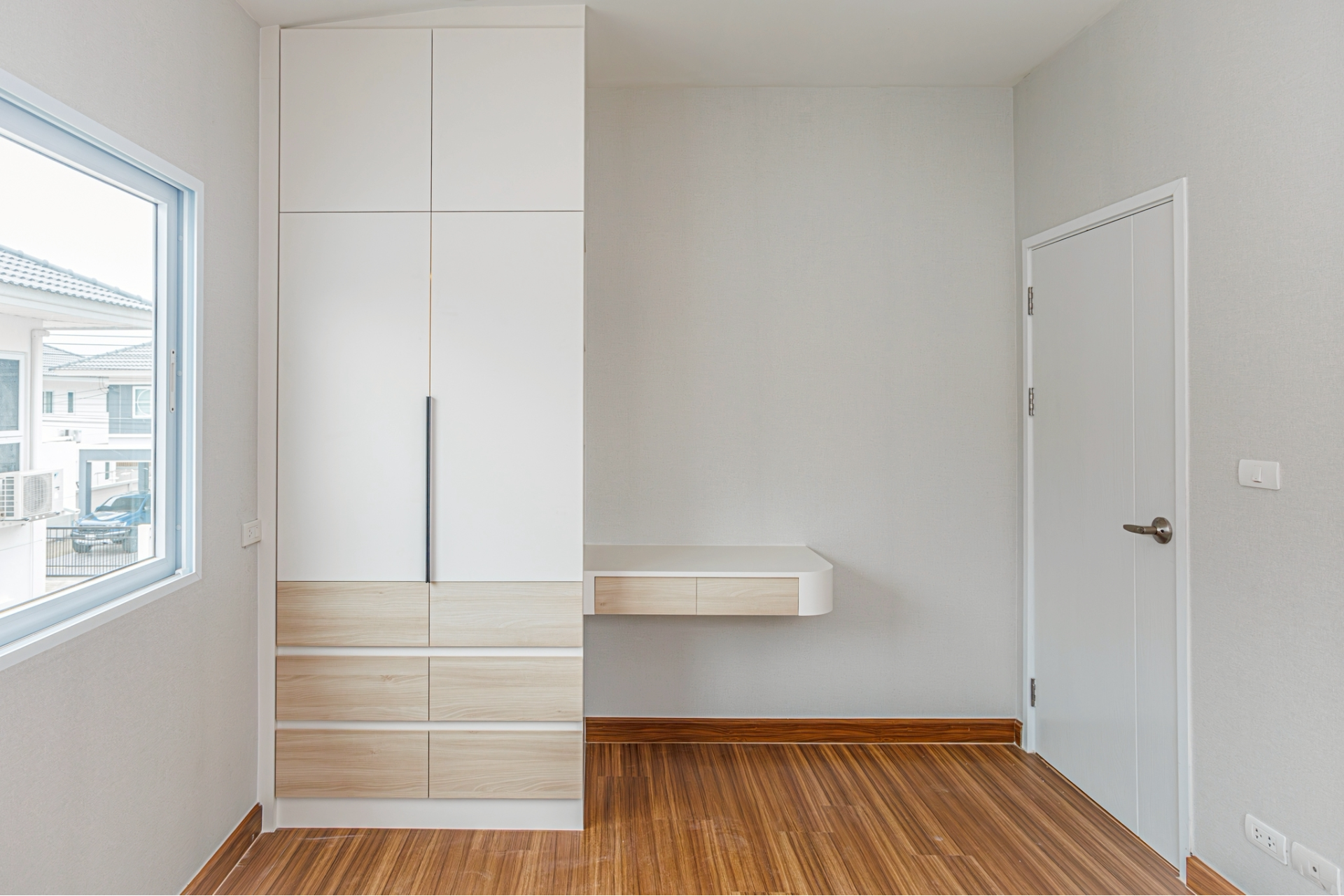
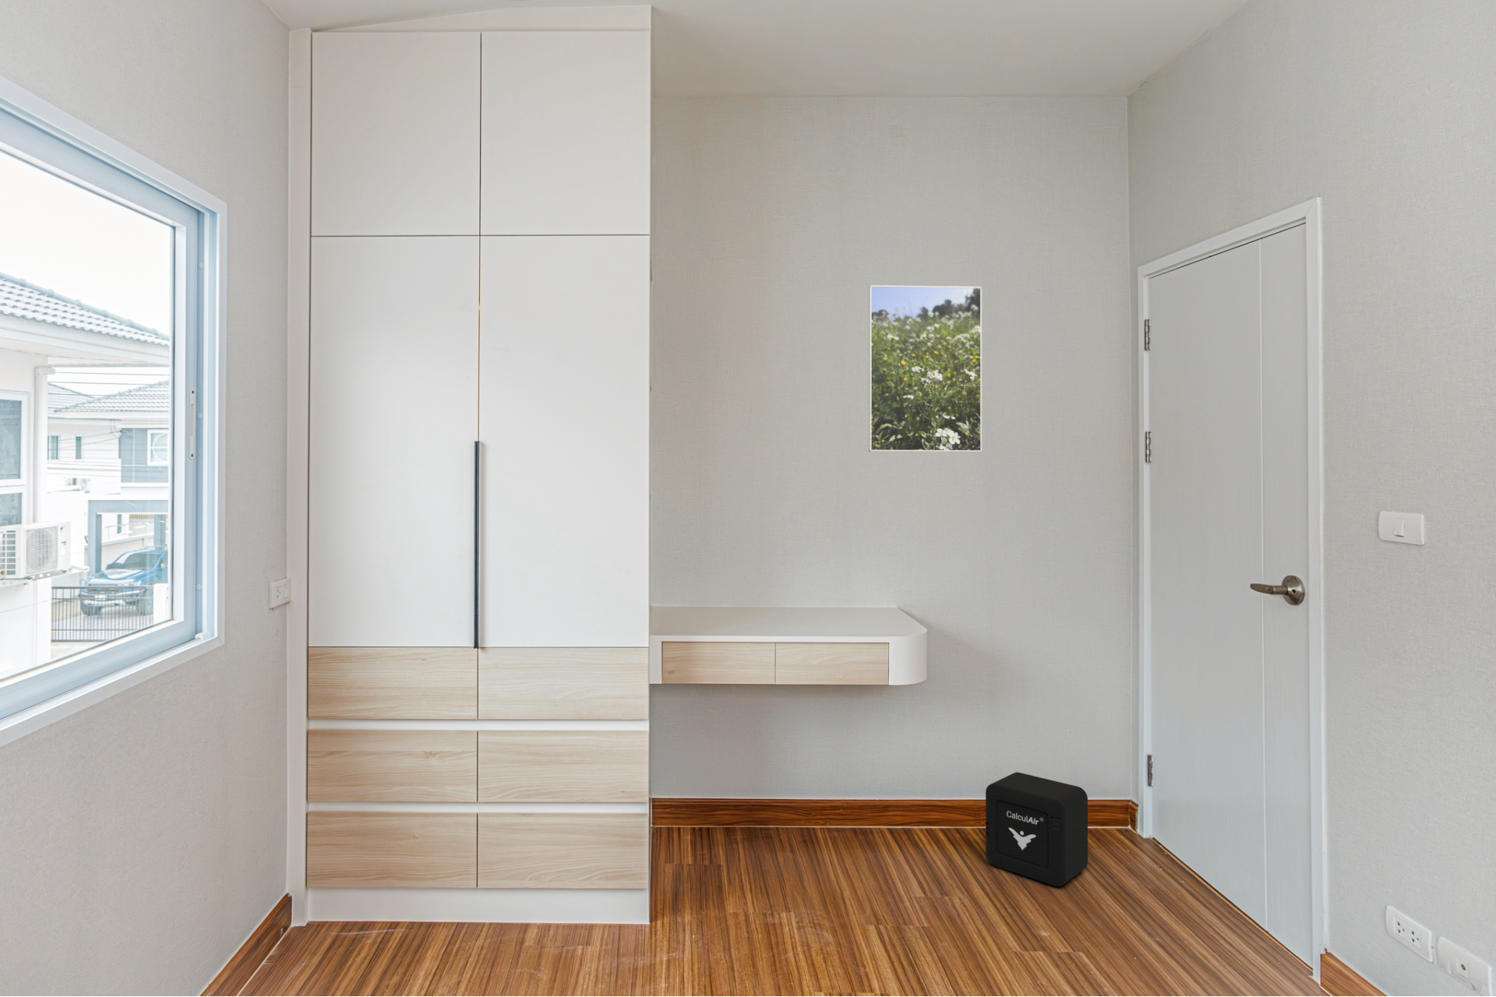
+ air purifier (1034, 827)
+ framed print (925, 369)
